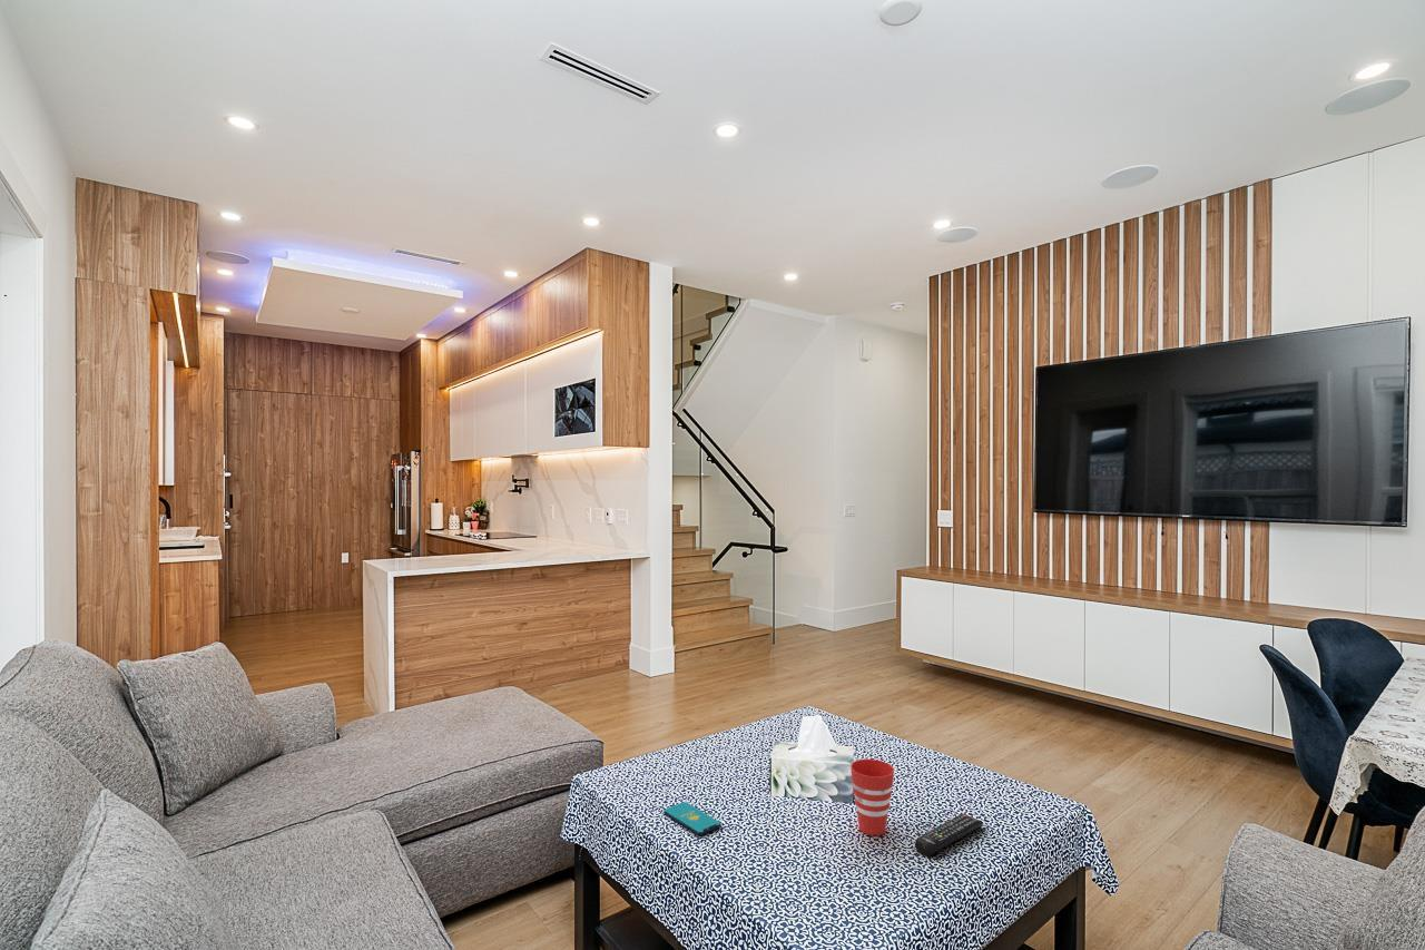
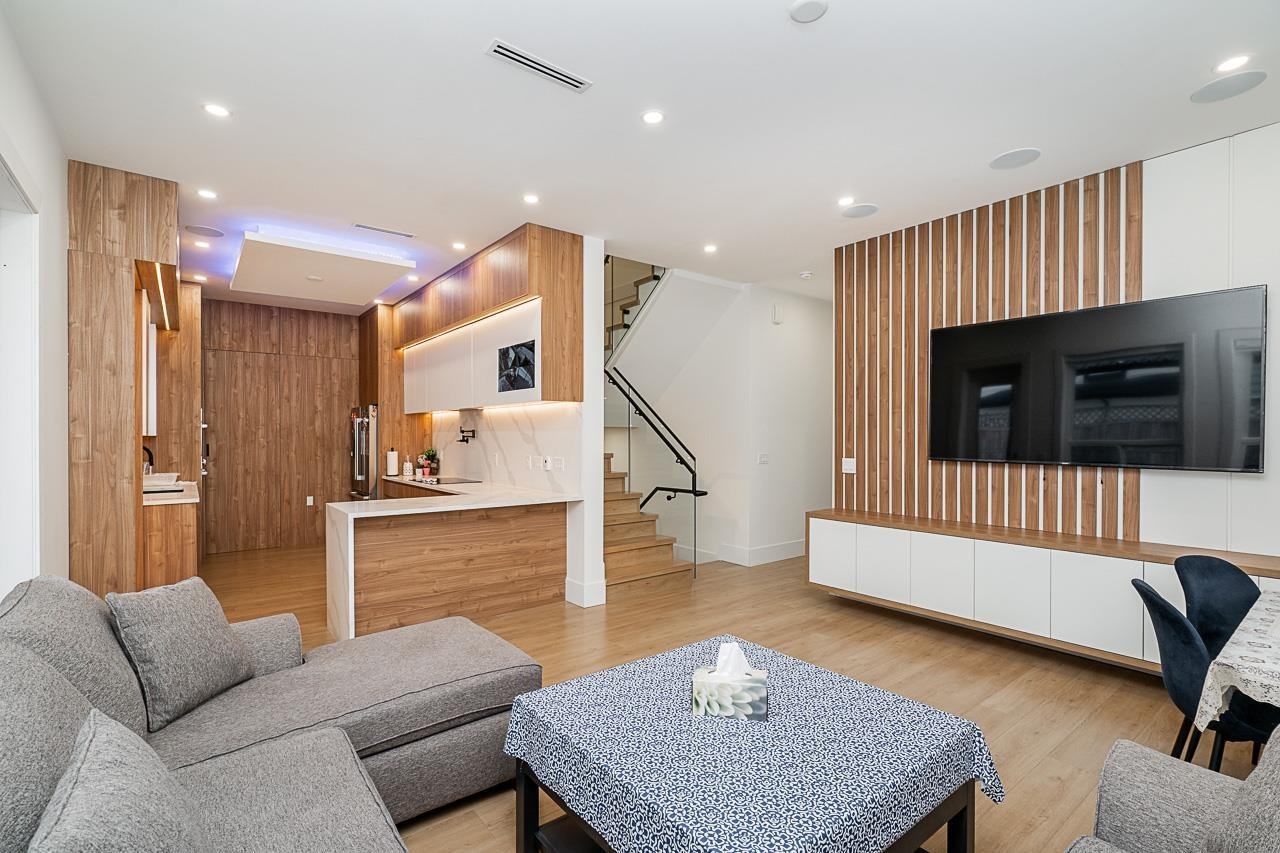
- remote control (950, 833)
- smartphone (691, 817)
- cup (872, 797)
